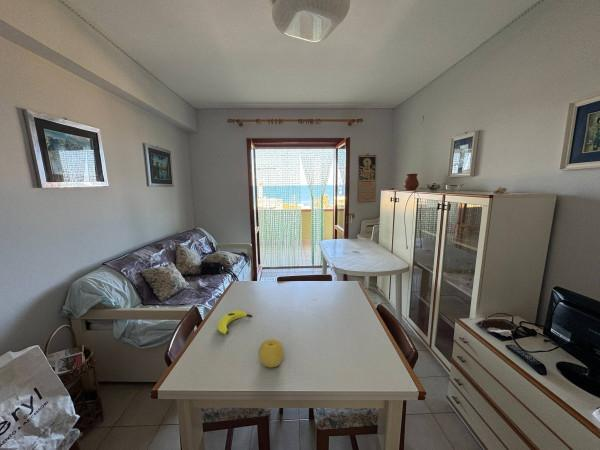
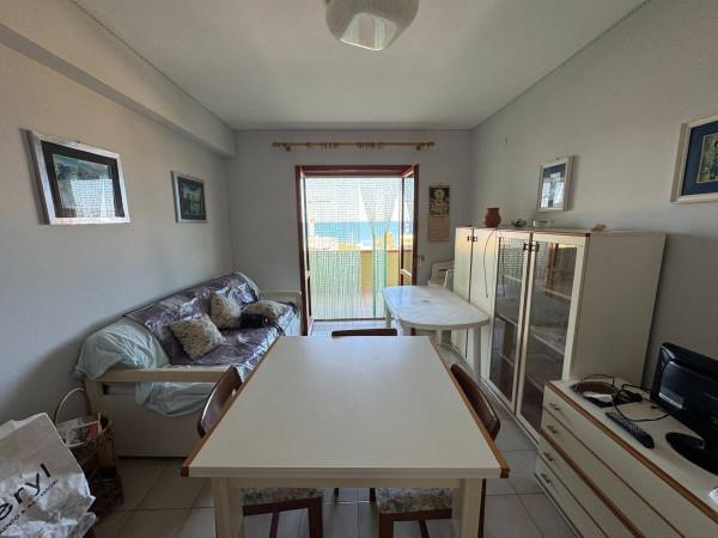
- fruit (271, 352)
- banana (234, 319)
